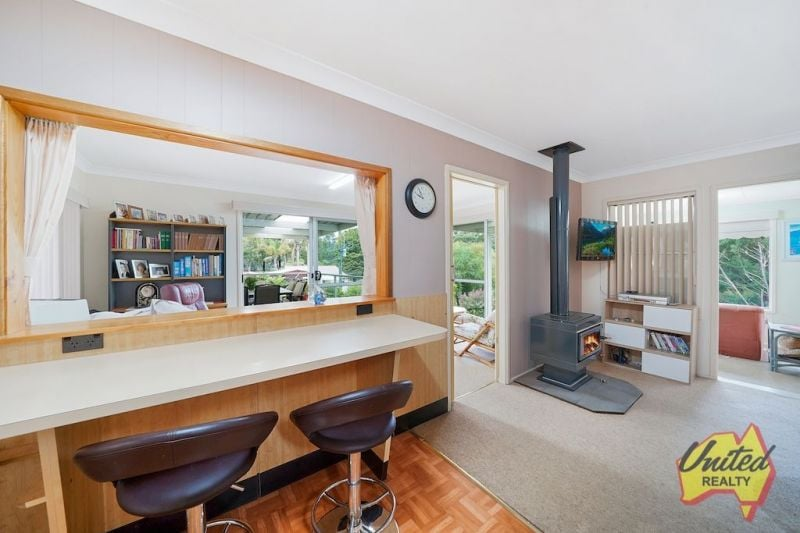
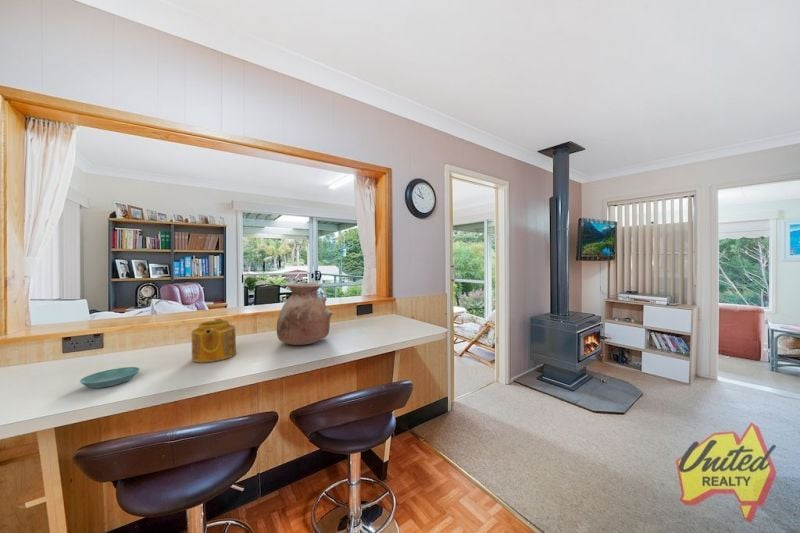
+ teapot (214, 339)
+ vase (304, 312)
+ saucer (111, 378)
